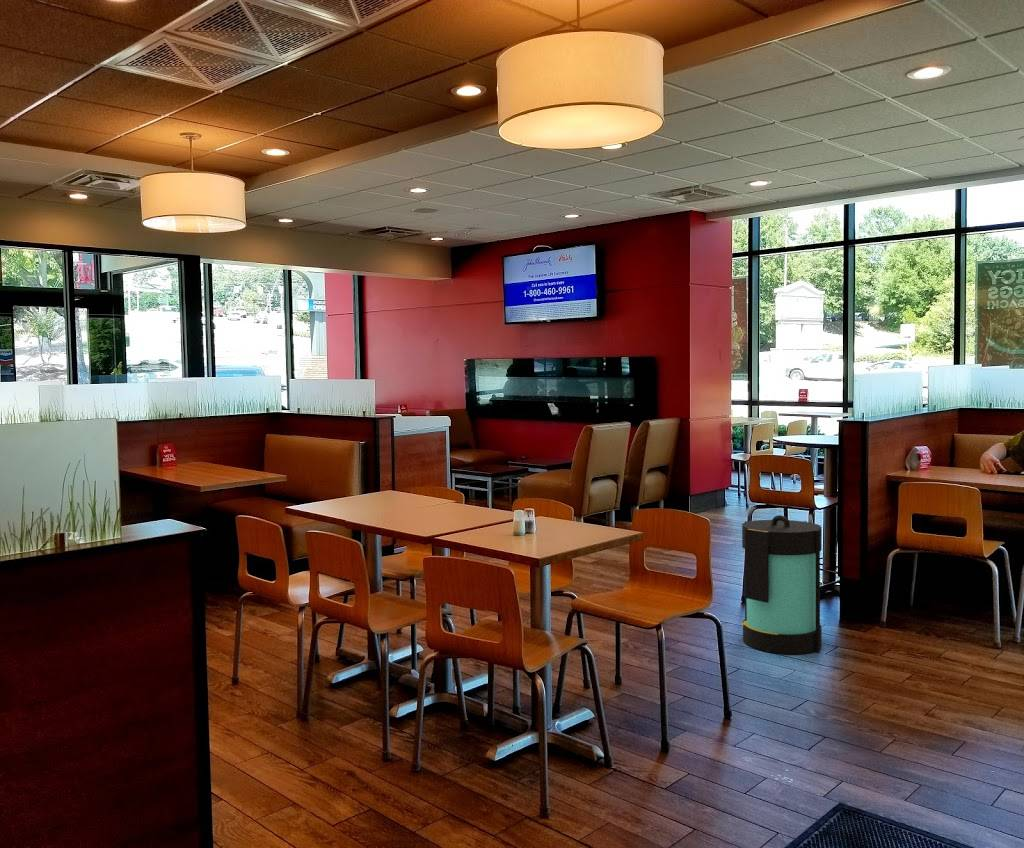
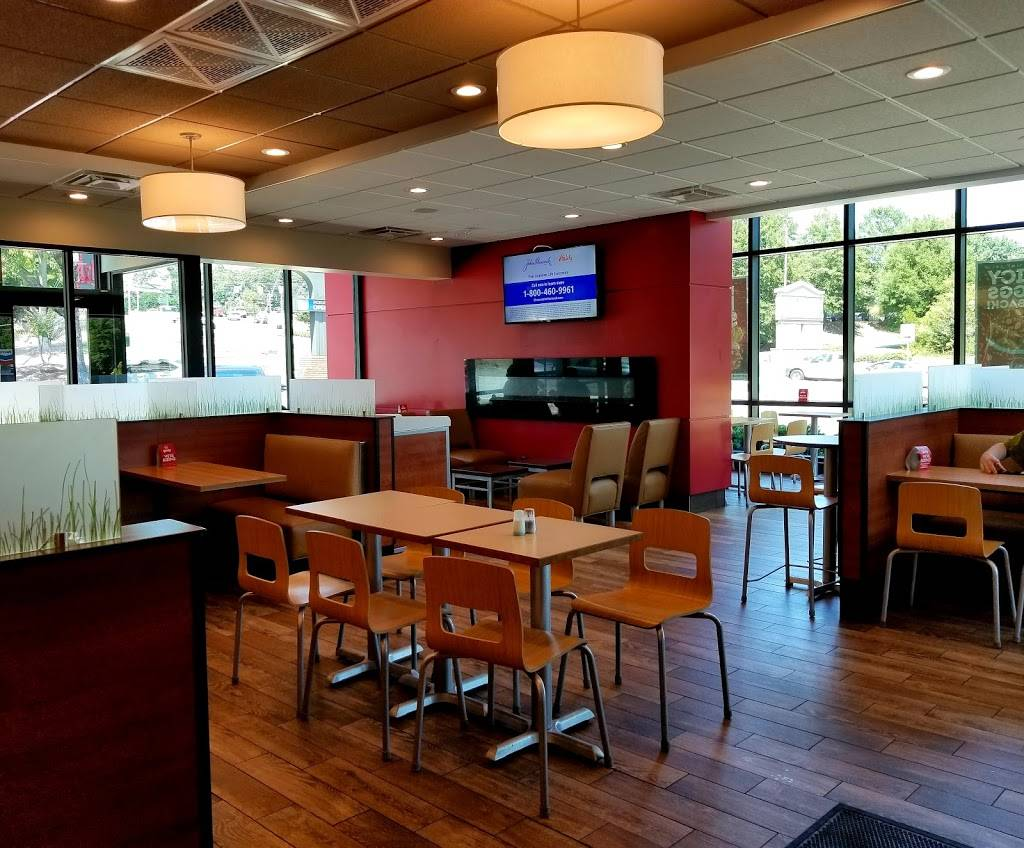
- lantern (781, 579)
